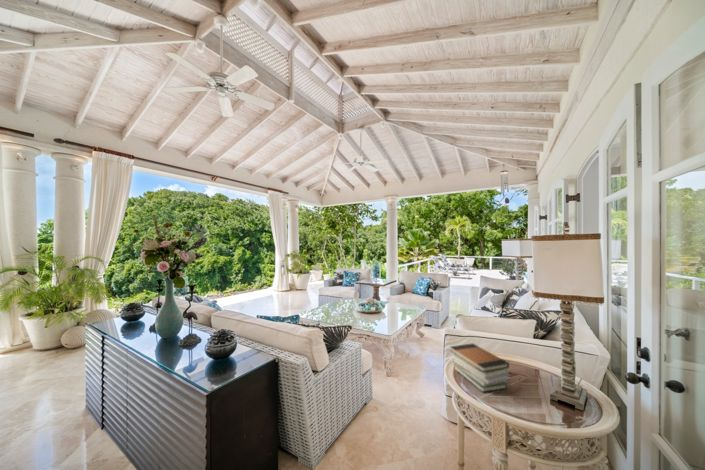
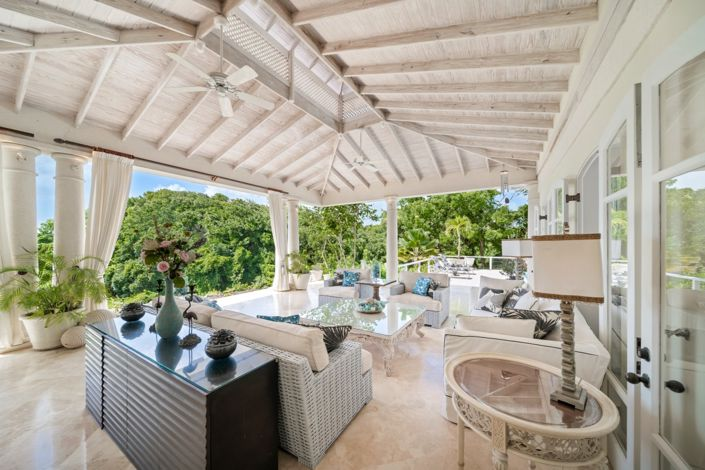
- book stack (478, 366)
